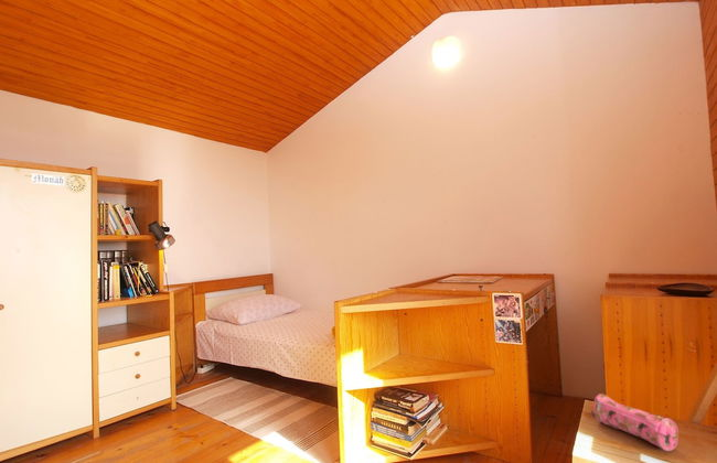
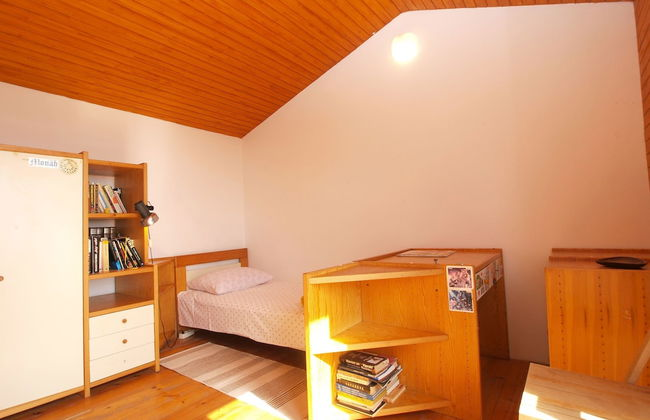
- pencil case (632, 420)
